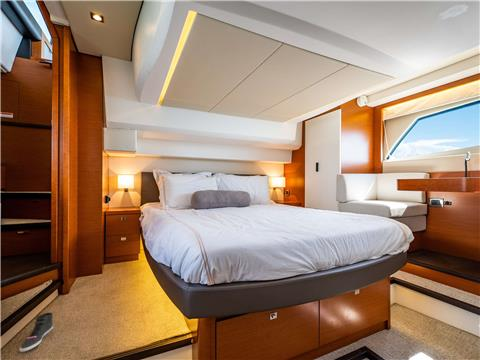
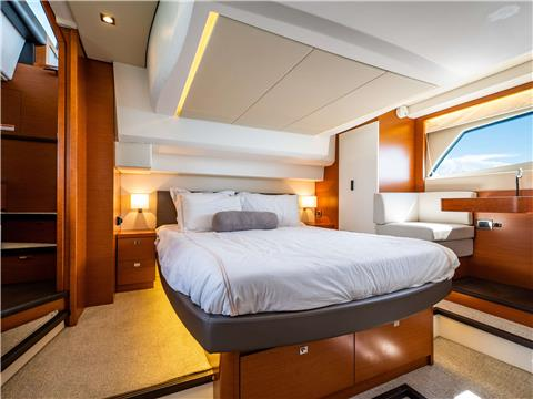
- sneaker (36, 329)
